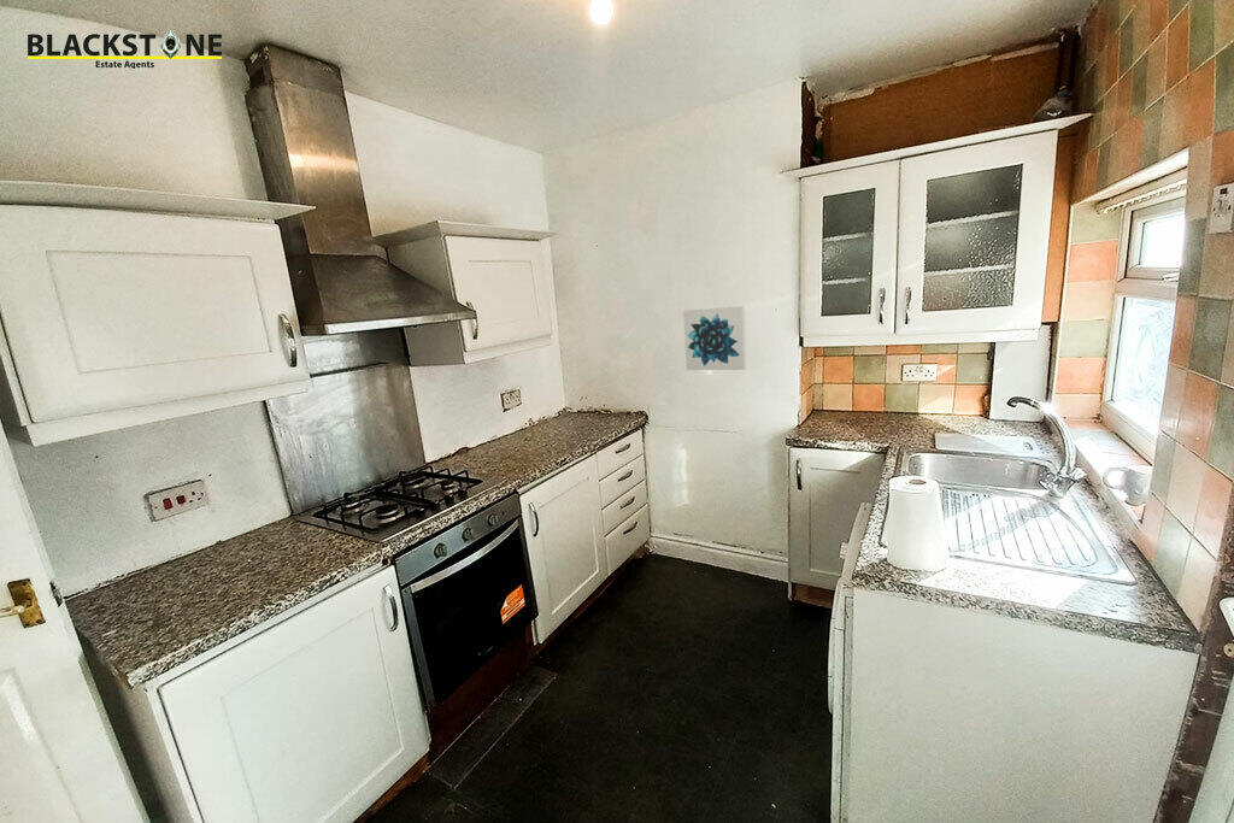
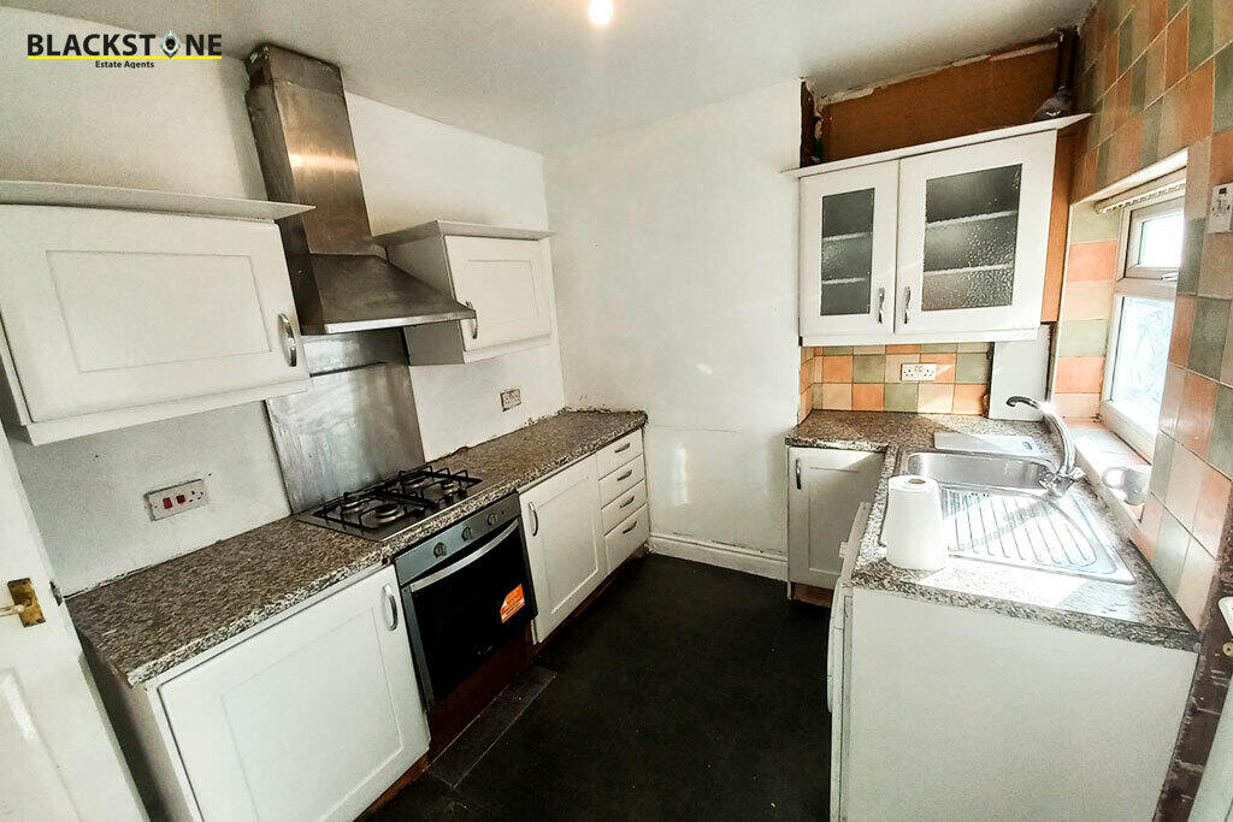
- wall art (713, 339)
